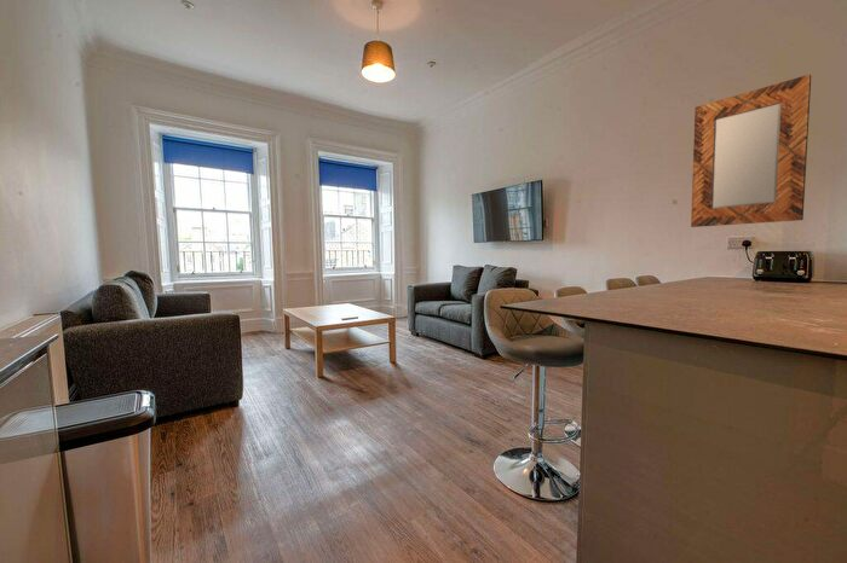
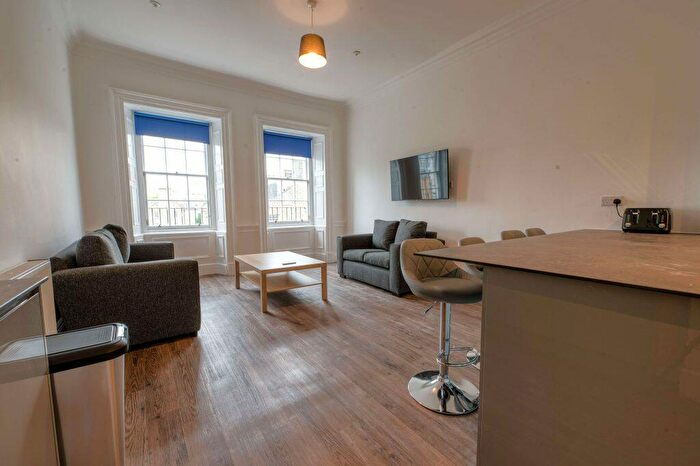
- home mirror (744, 158)
